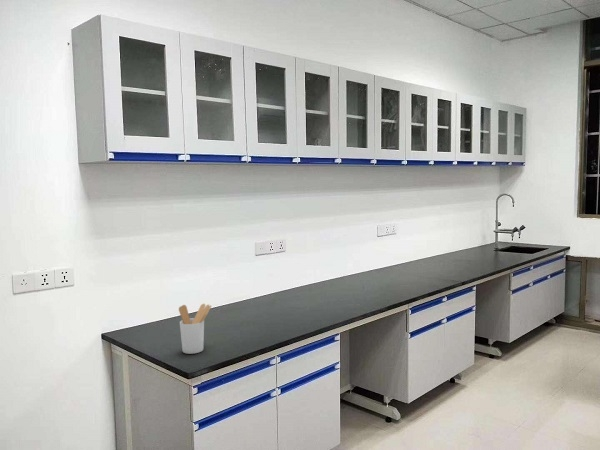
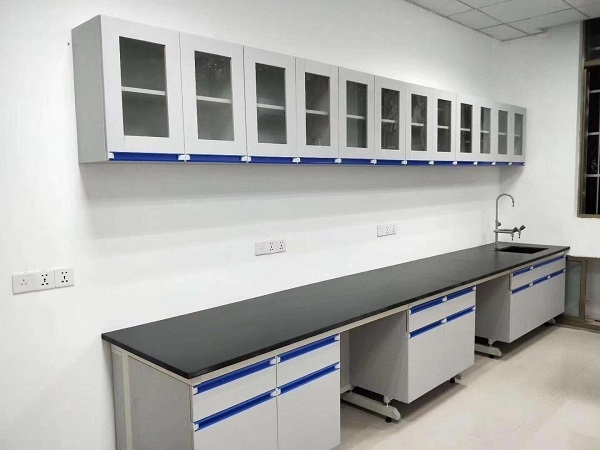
- utensil holder (196, 327)
